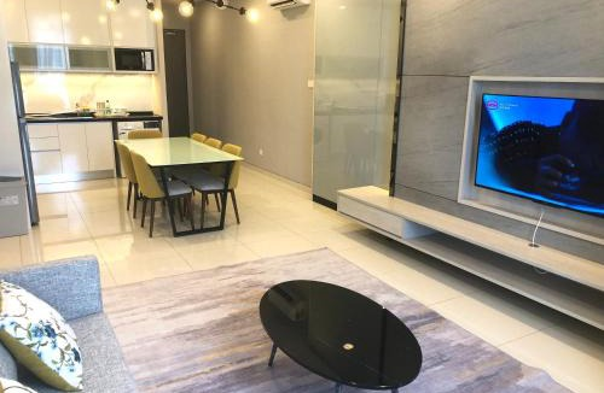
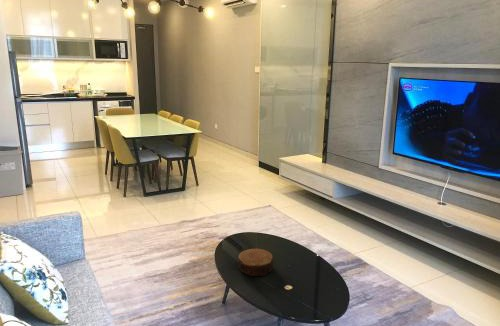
+ bowl (255, 260)
